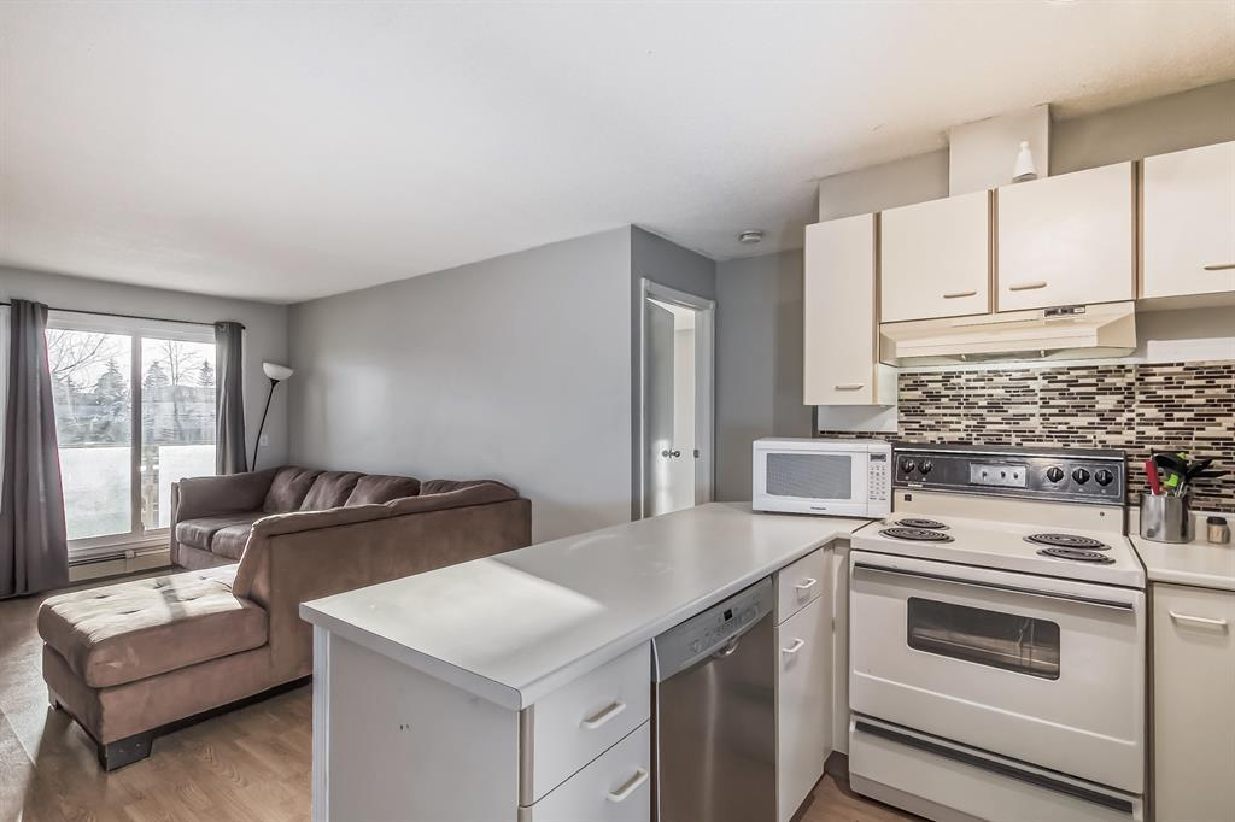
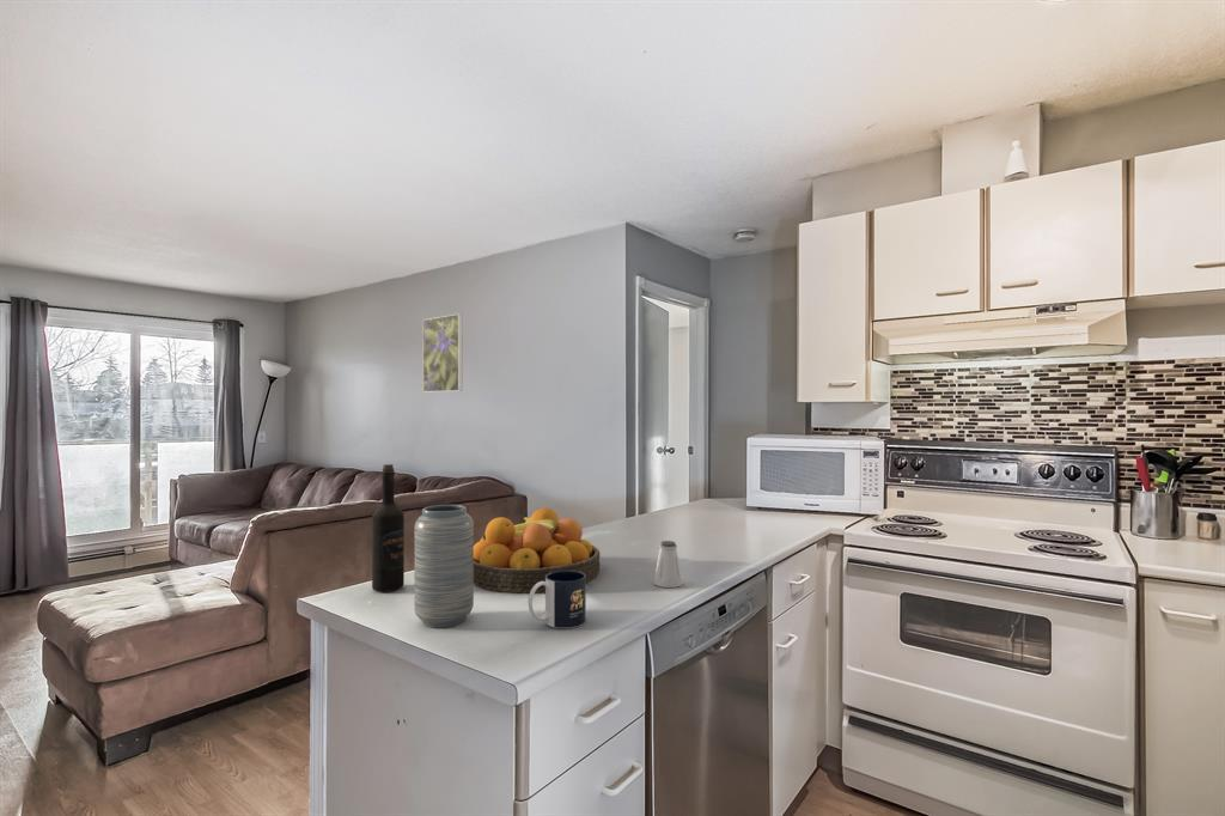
+ wine bottle (388, 526)
+ saltshaker (668, 562)
+ mug (556, 599)
+ vase (444, 564)
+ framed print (441, 354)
+ fruit bowl (534, 543)
